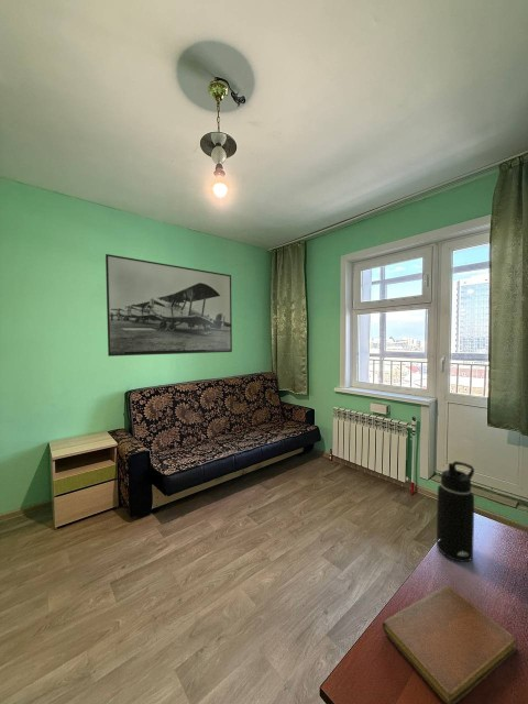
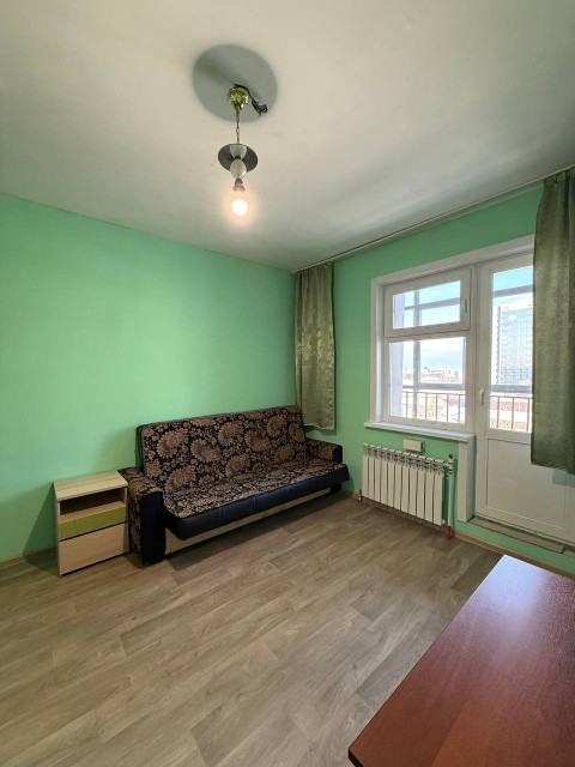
- water bottle (457, 505)
- notebook (447, 634)
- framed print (177, 310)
